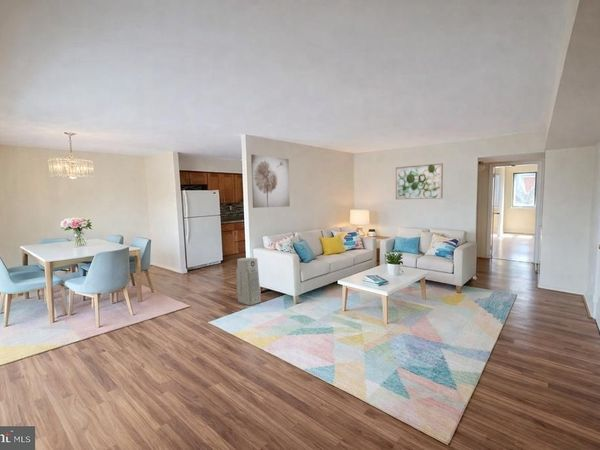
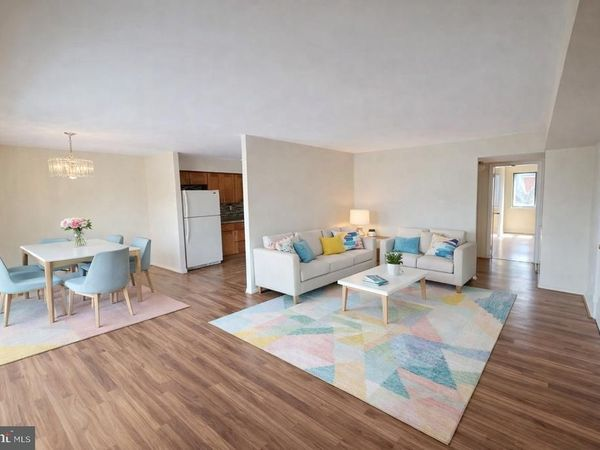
- wall art (271, 182)
- wall art (417, 182)
- air purifier (247, 280)
